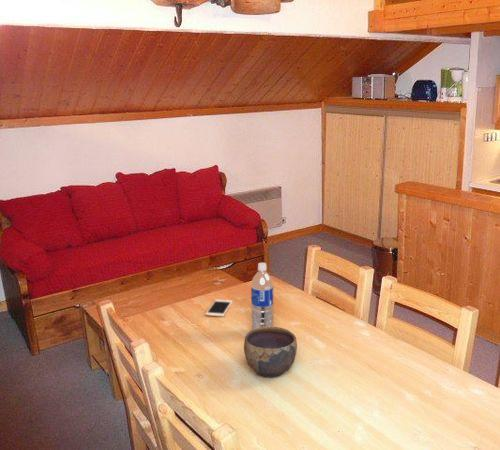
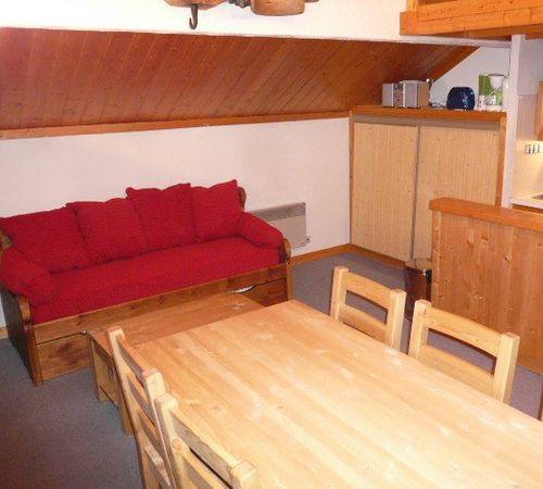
- bowl (270, 353)
- water bottle (262, 299)
- cell phone (219, 307)
